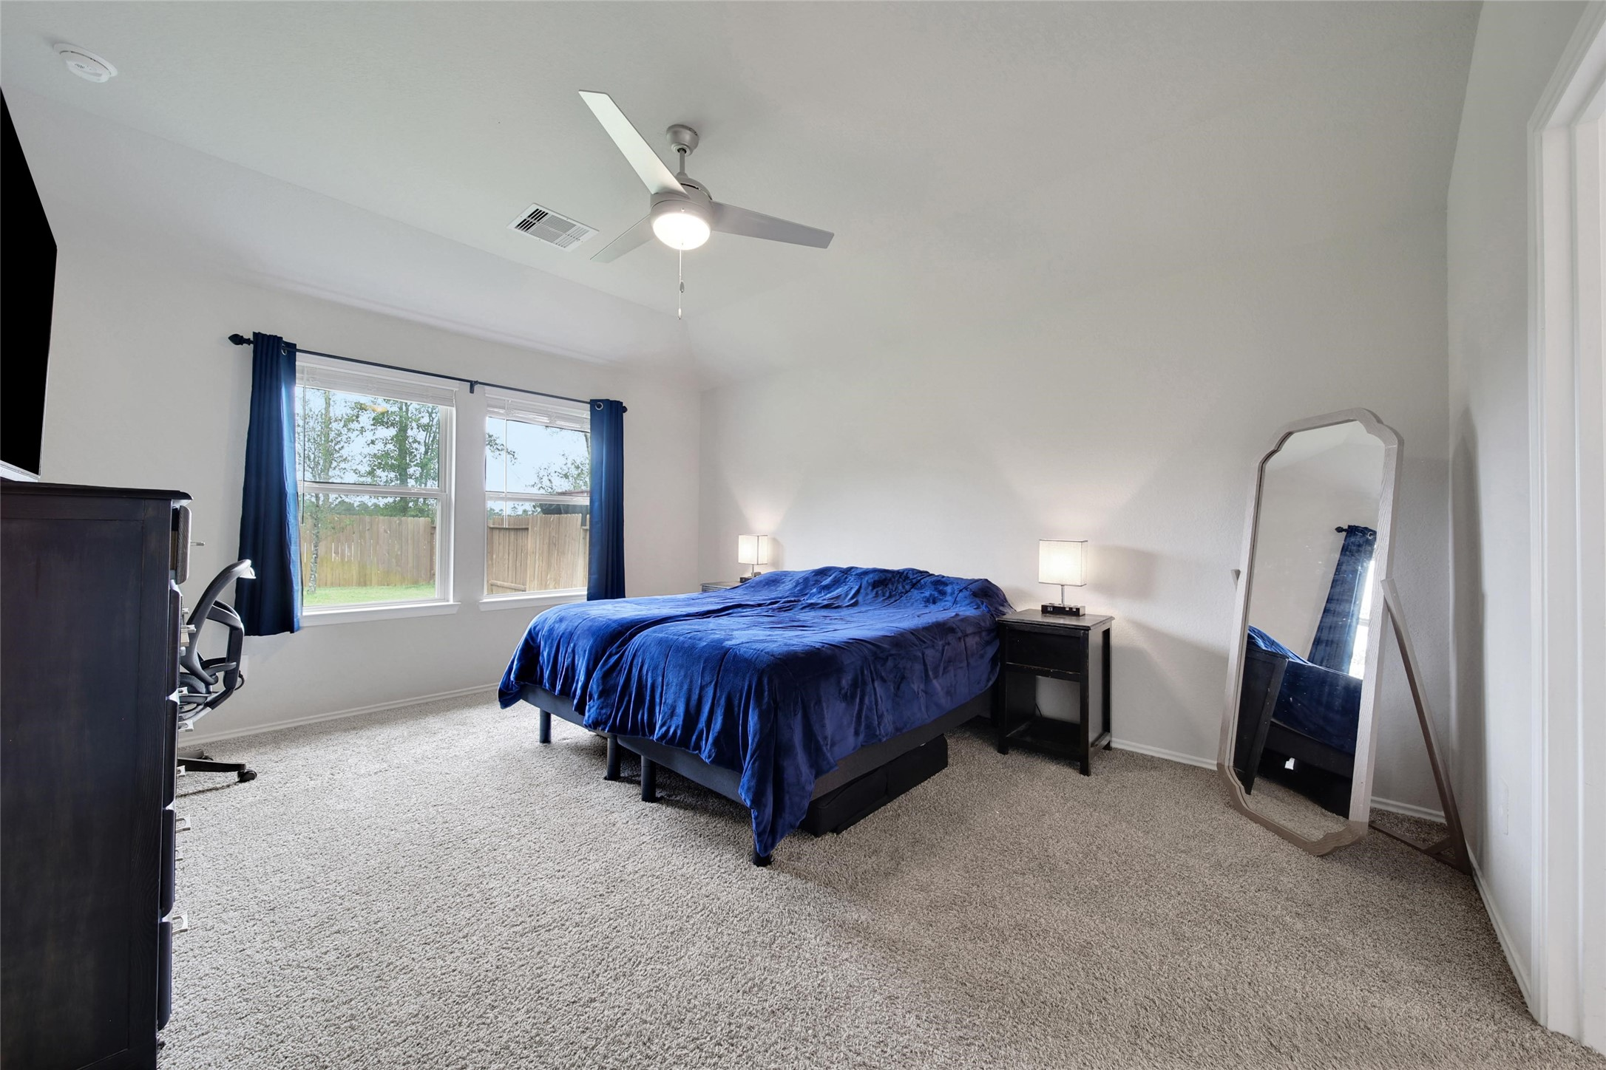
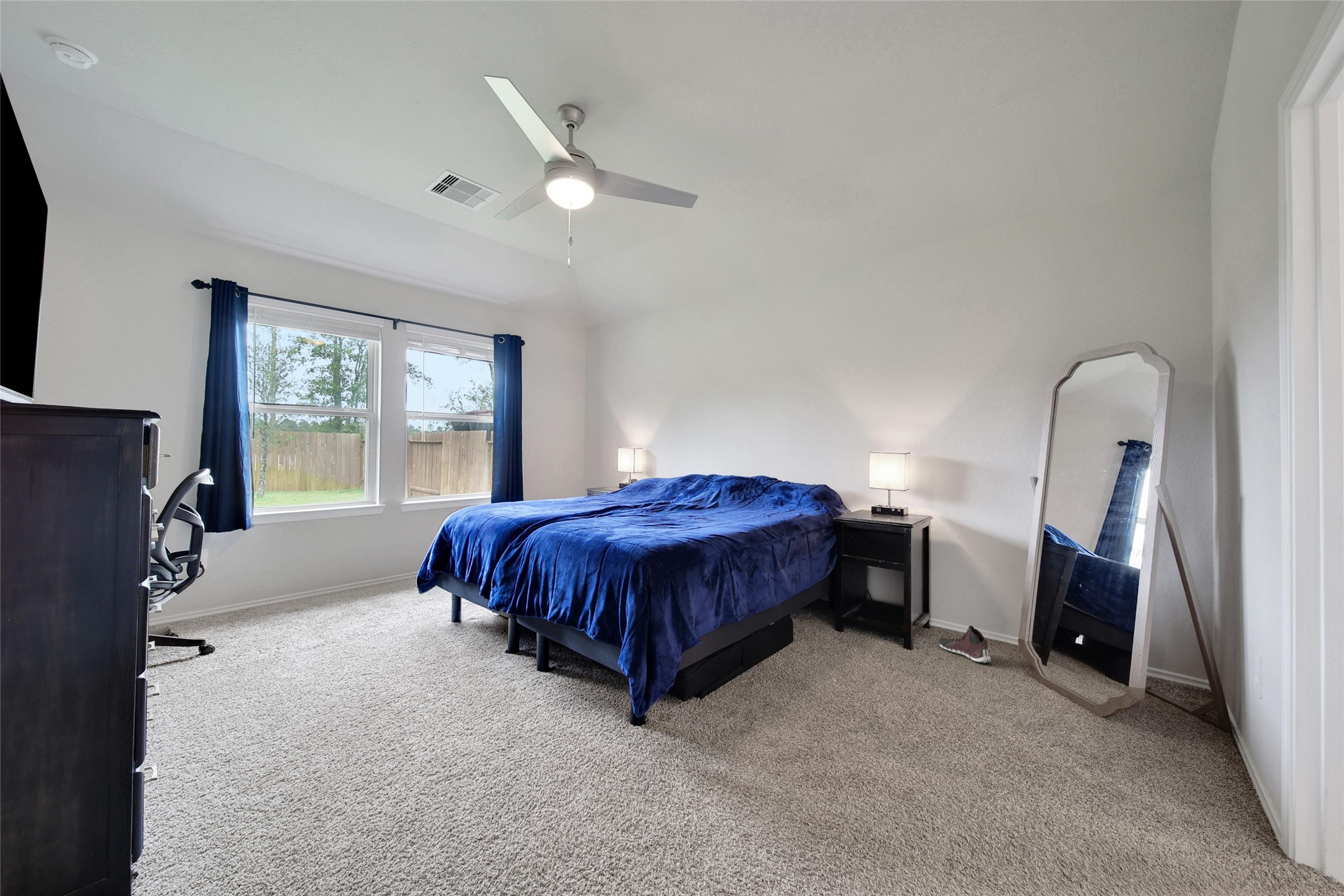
+ sneaker (964, 639)
